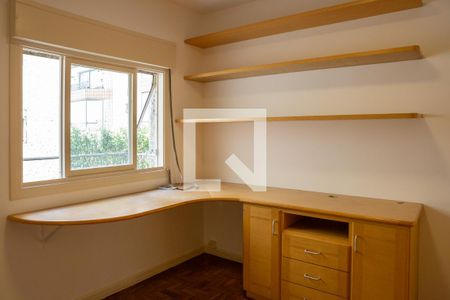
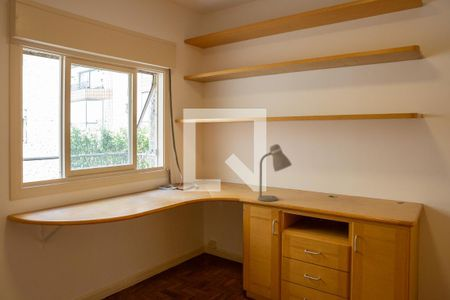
+ desk lamp (275, 171)
